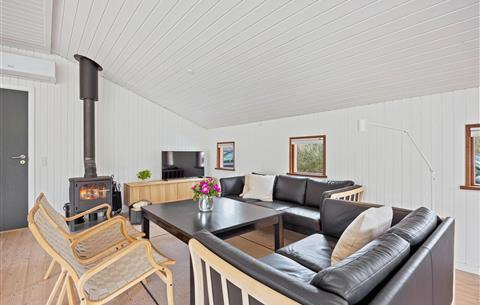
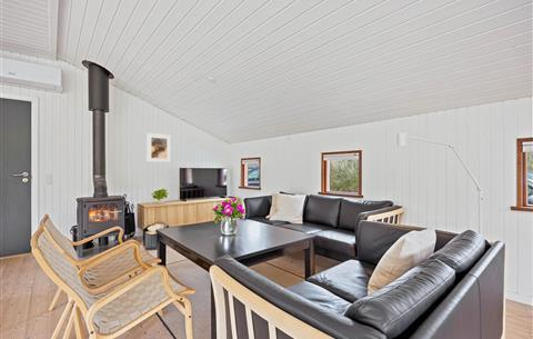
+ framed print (159, 148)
